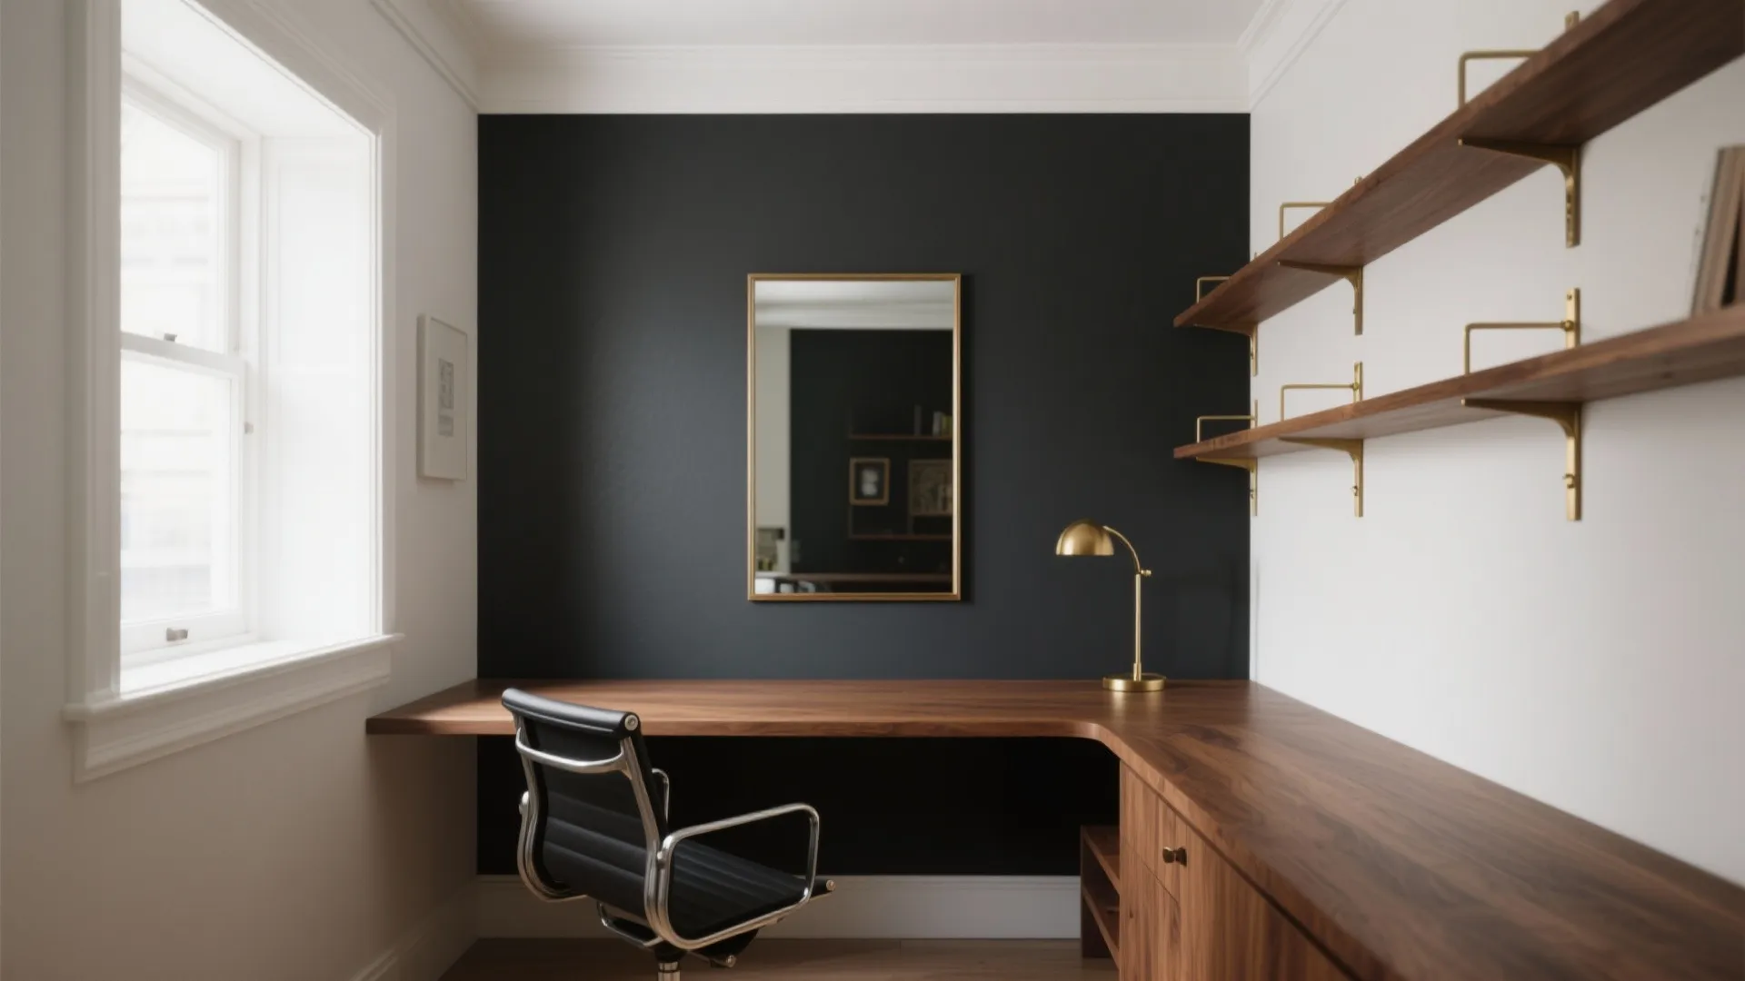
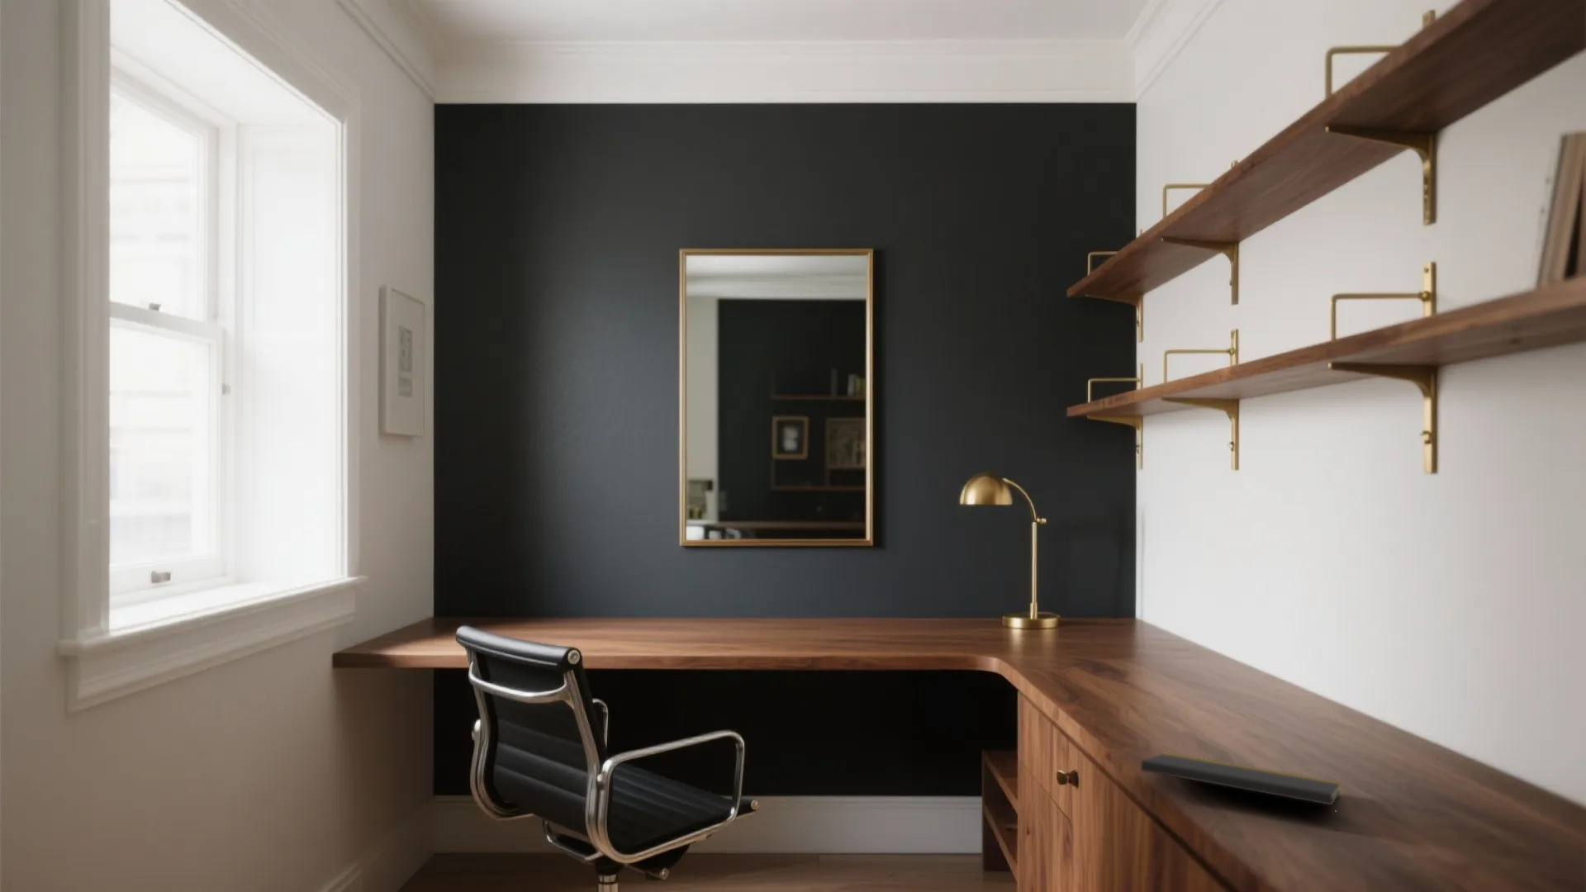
+ notepad (1241, 777)
